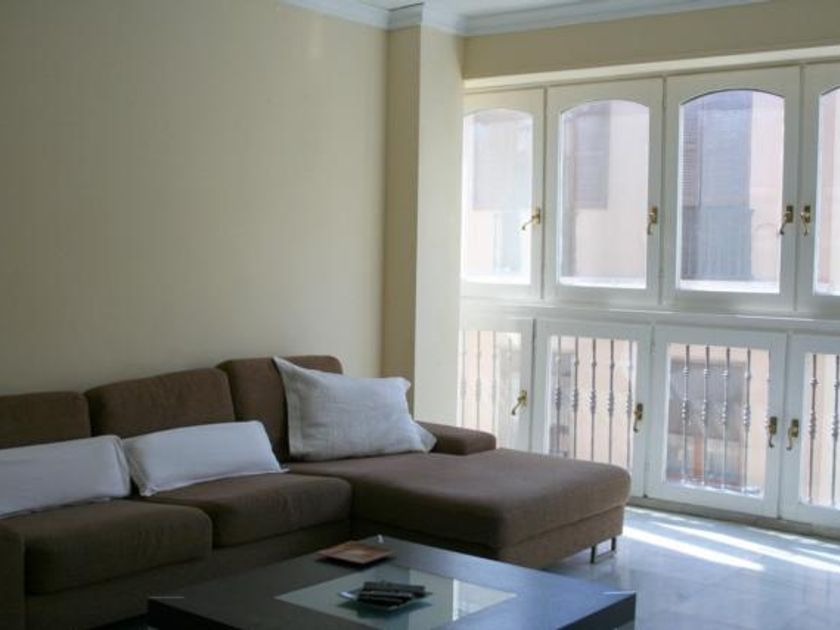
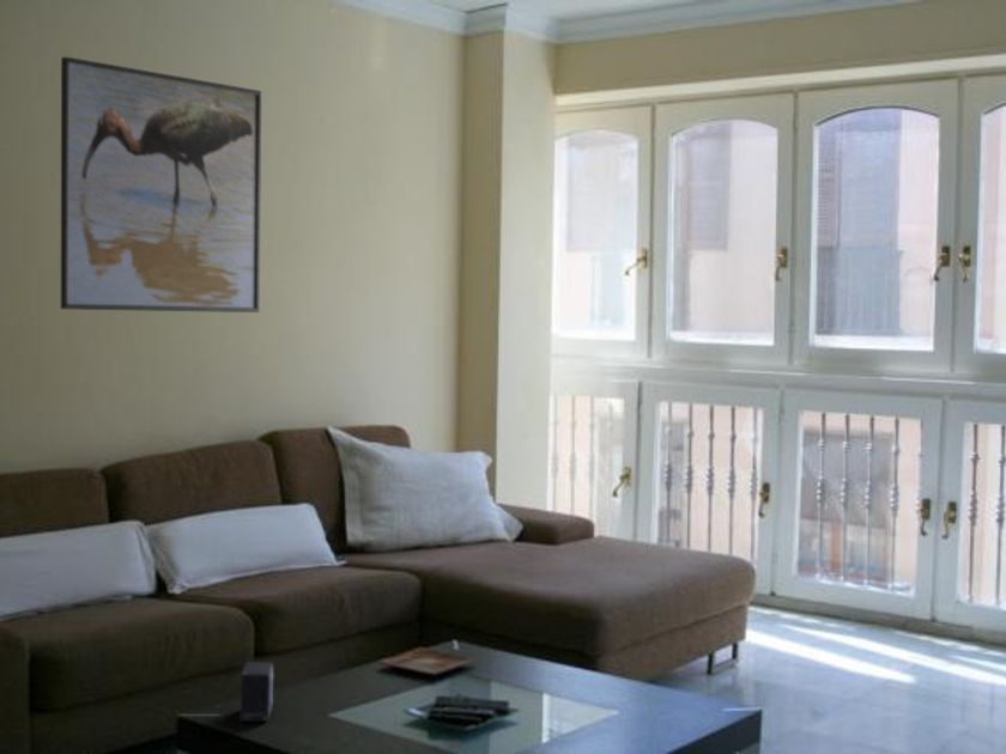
+ small box (256, 691)
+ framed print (166, 193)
